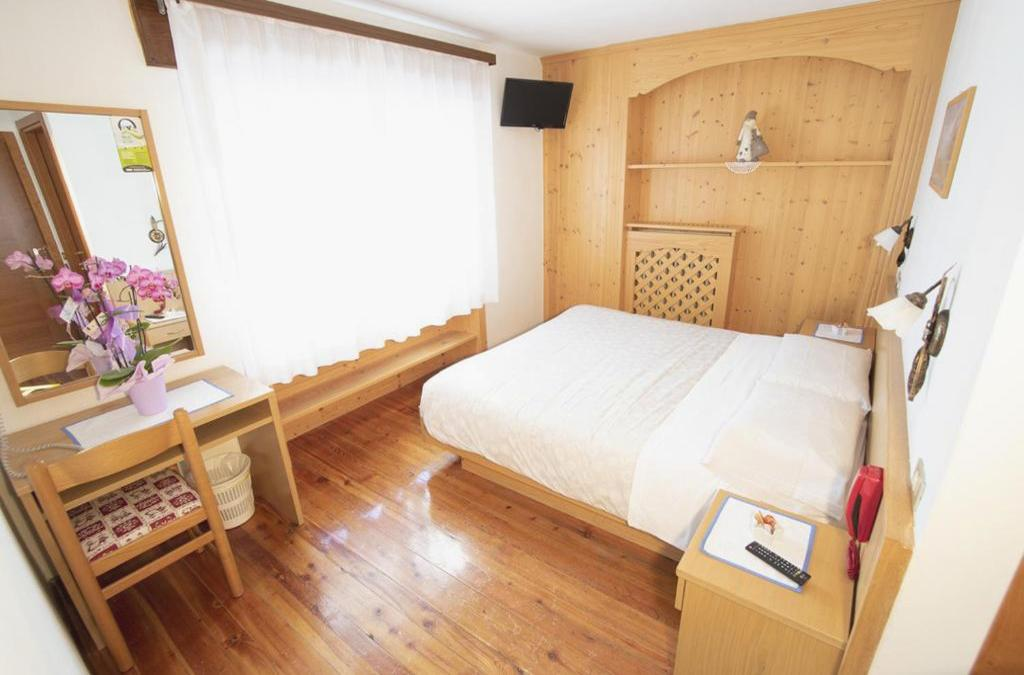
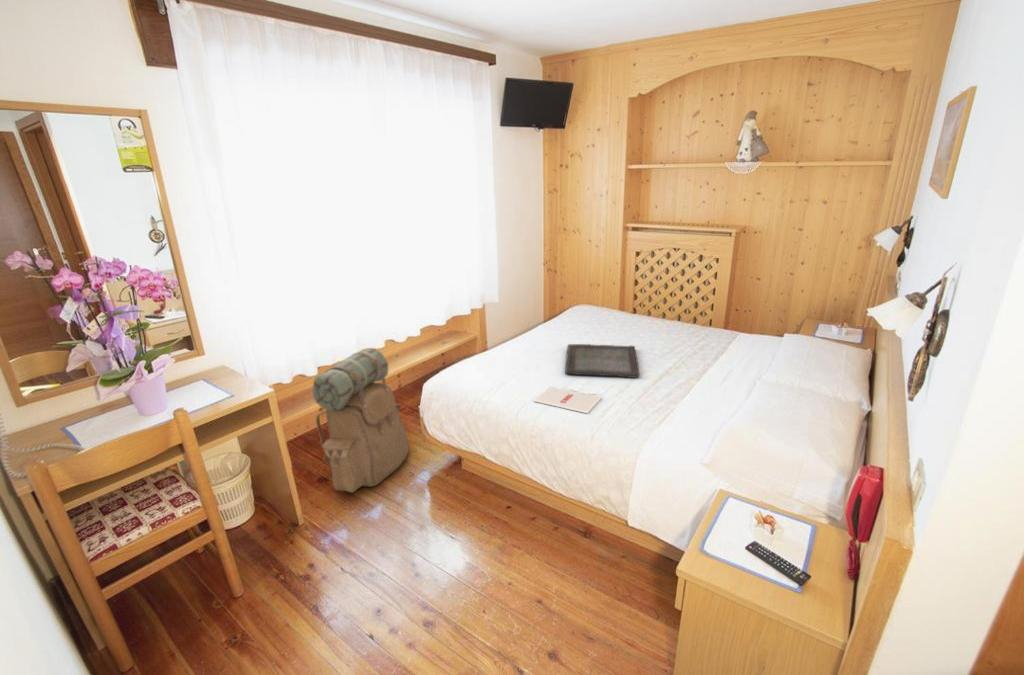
+ serving tray (600, 359)
+ backpack (358, 412)
+ magazine (567, 399)
